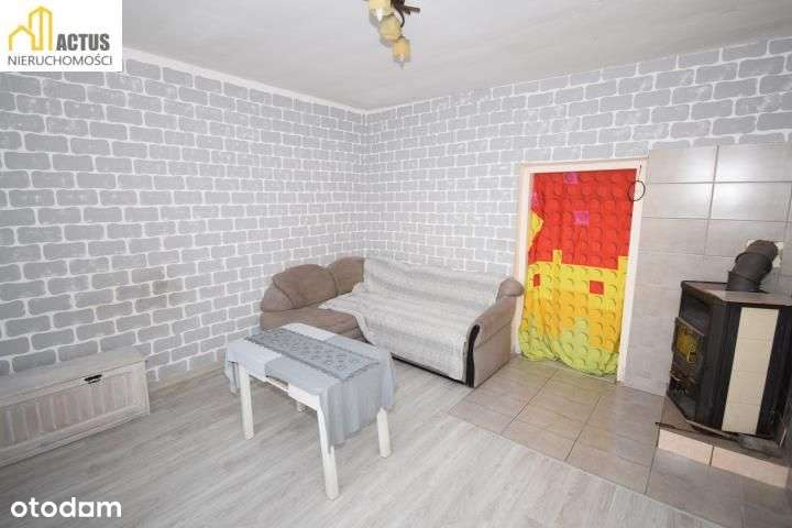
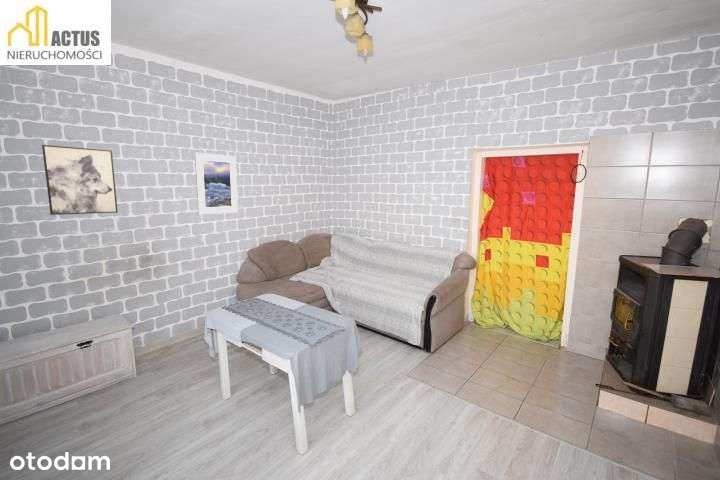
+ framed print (217, 184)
+ wall art (82, 181)
